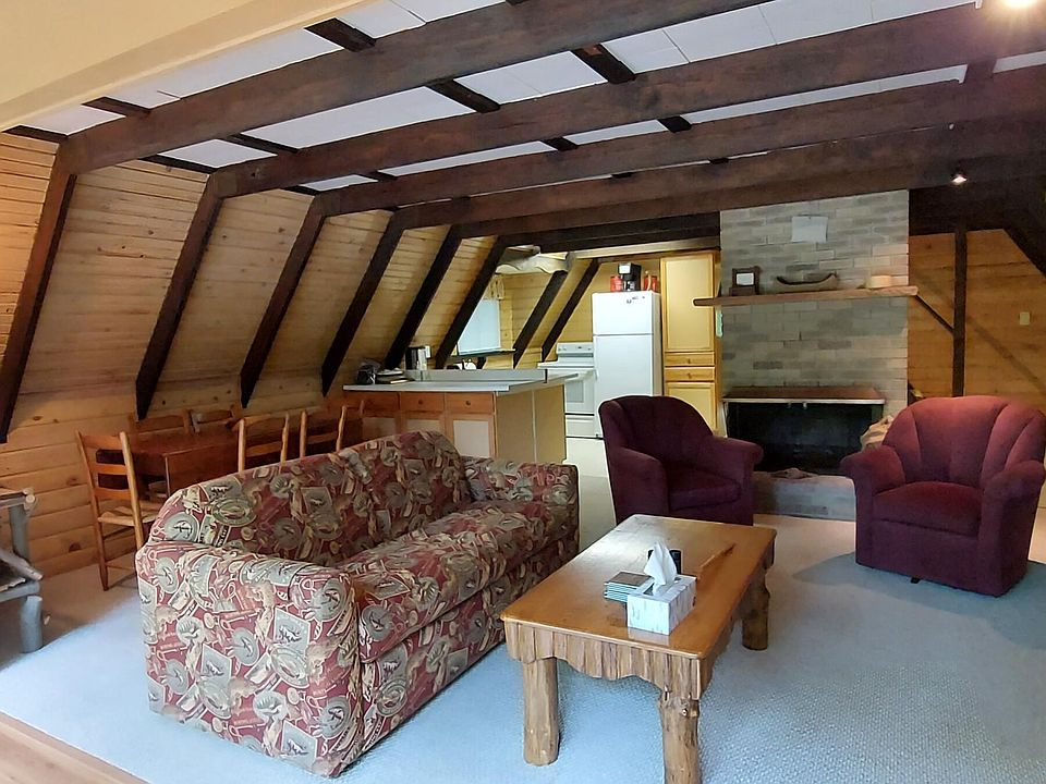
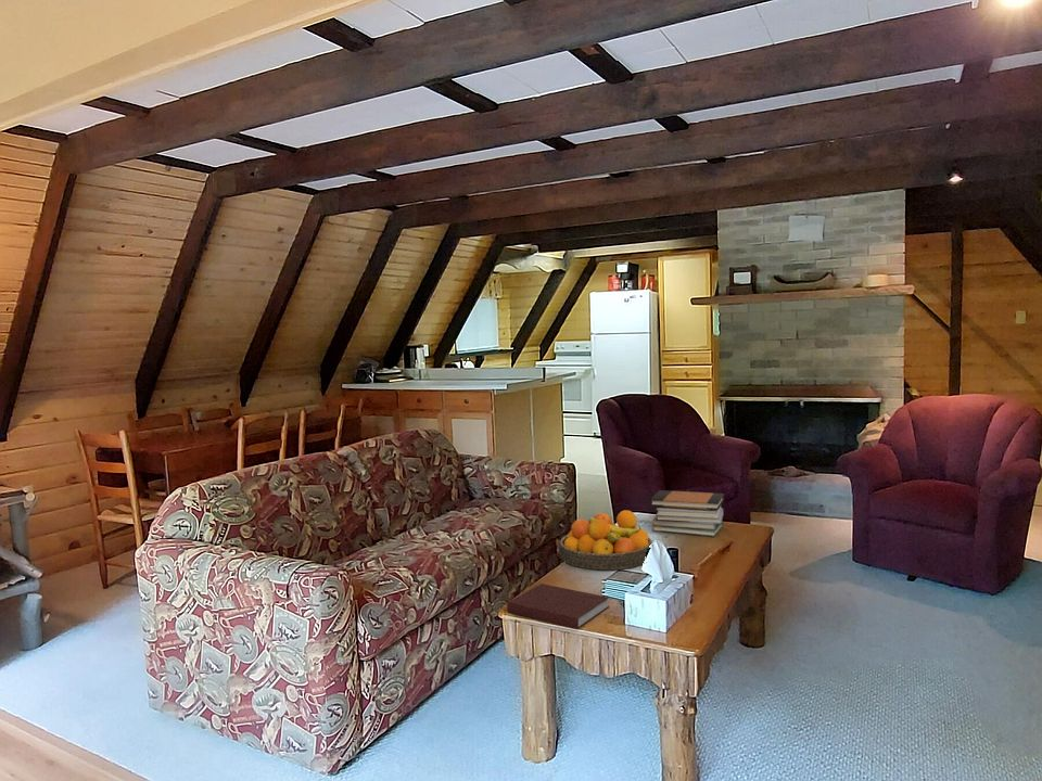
+ book stack (688, 512)
+ fruit bowl (605, 535)
+ notebook (558, 604)
